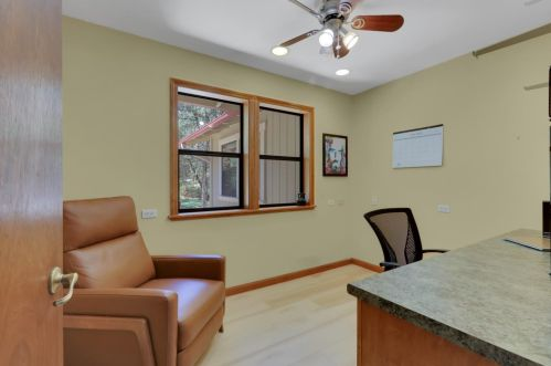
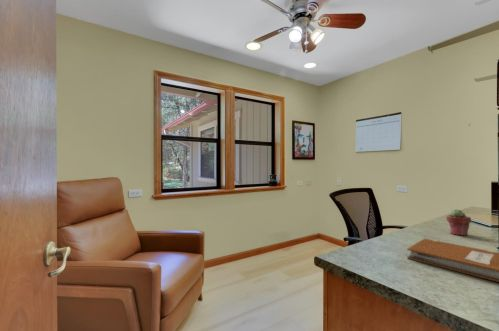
+ notebook (459, 256)
+ potted succulent (458, 221)
